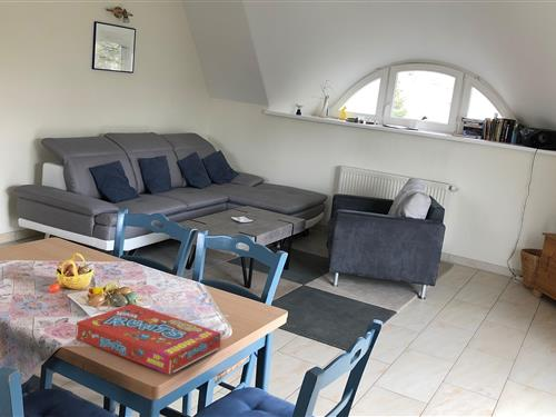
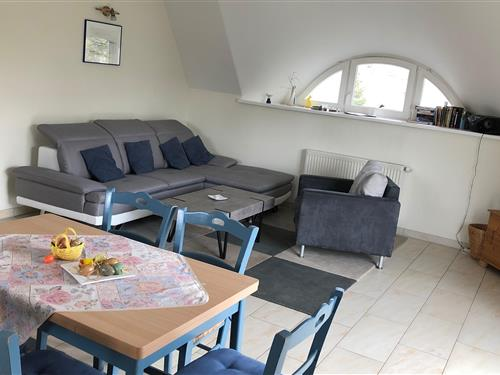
- snack box (149, 335)
